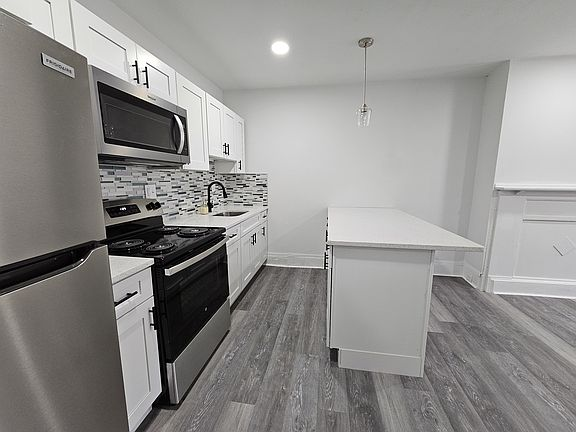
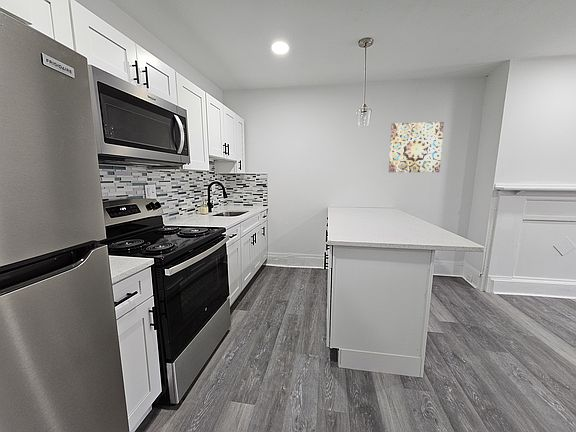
+ wall art (415, 148)
